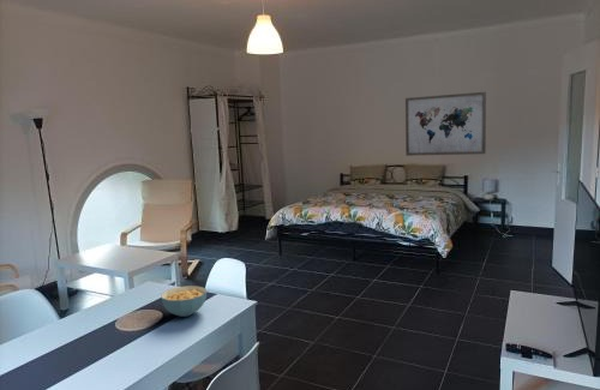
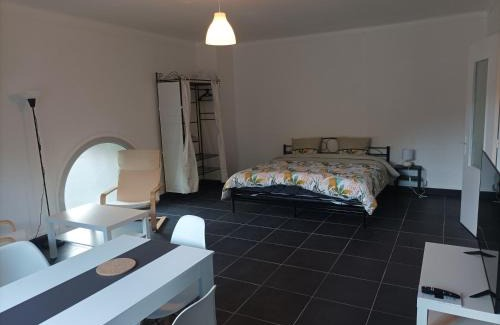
- cereal bowl (184, 302)
- wall art (444, 125)
